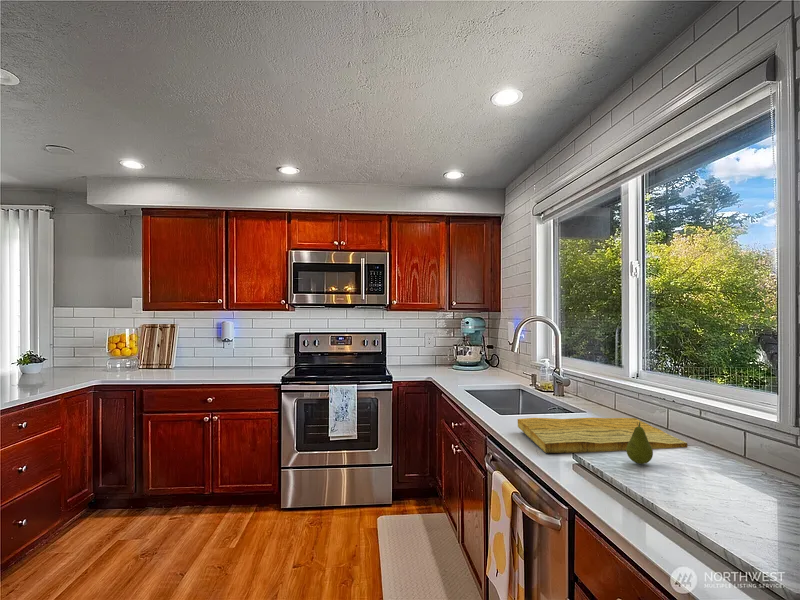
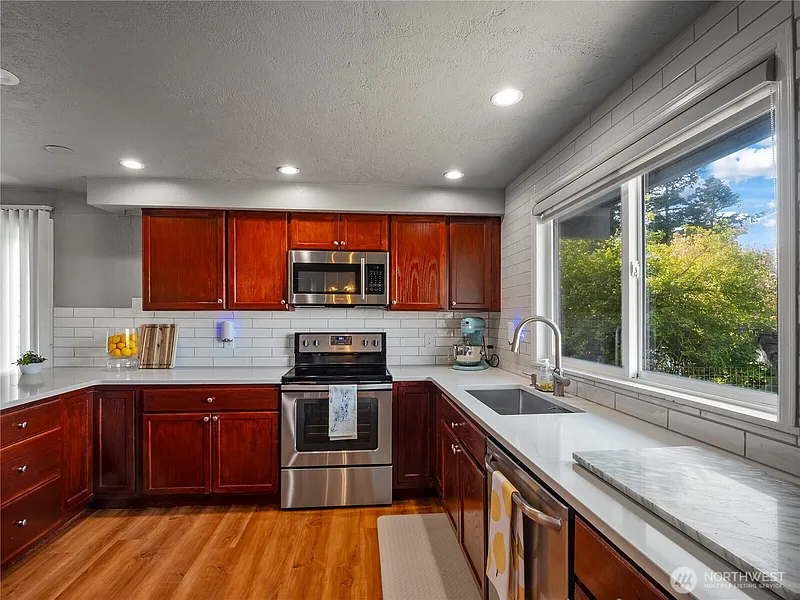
- fruit (639, 441)
- cutting board (594, 432)
